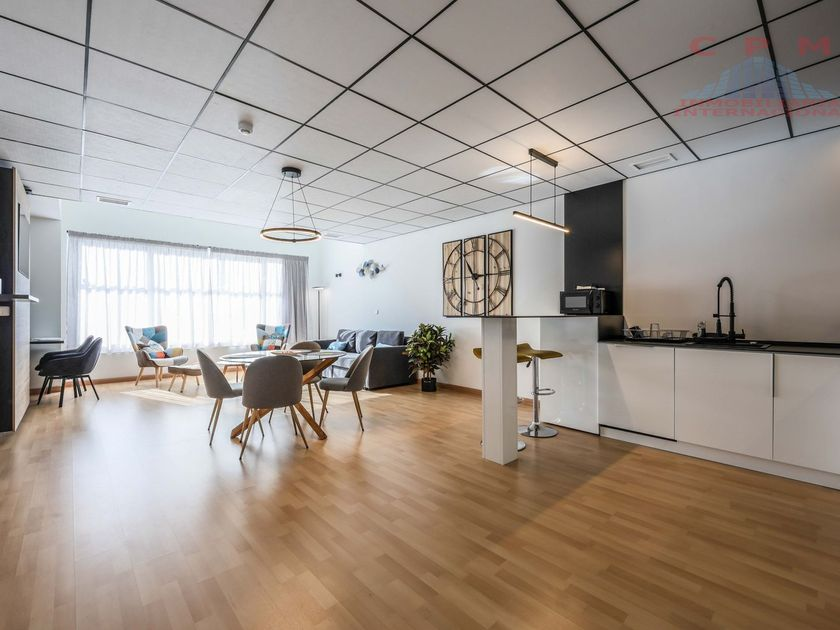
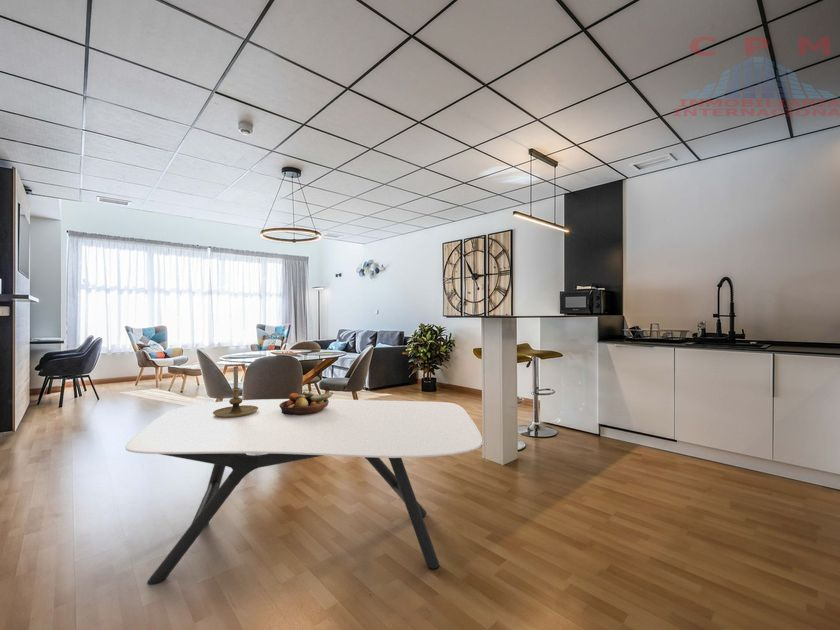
+ dining table (302, 459)
+ fruit bowl (305, 399)
+ candle holder (235, 389)
